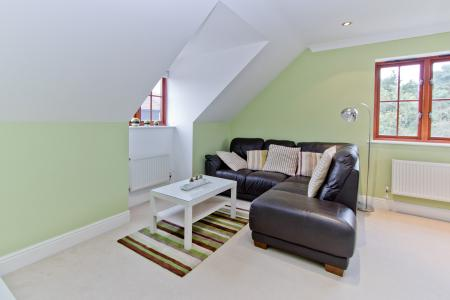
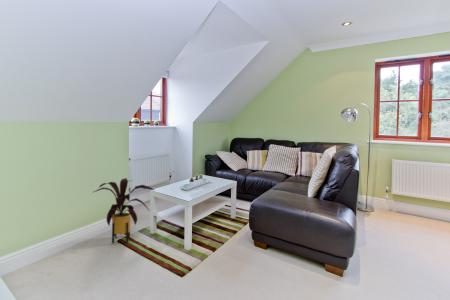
+ house plant (119, 209)
